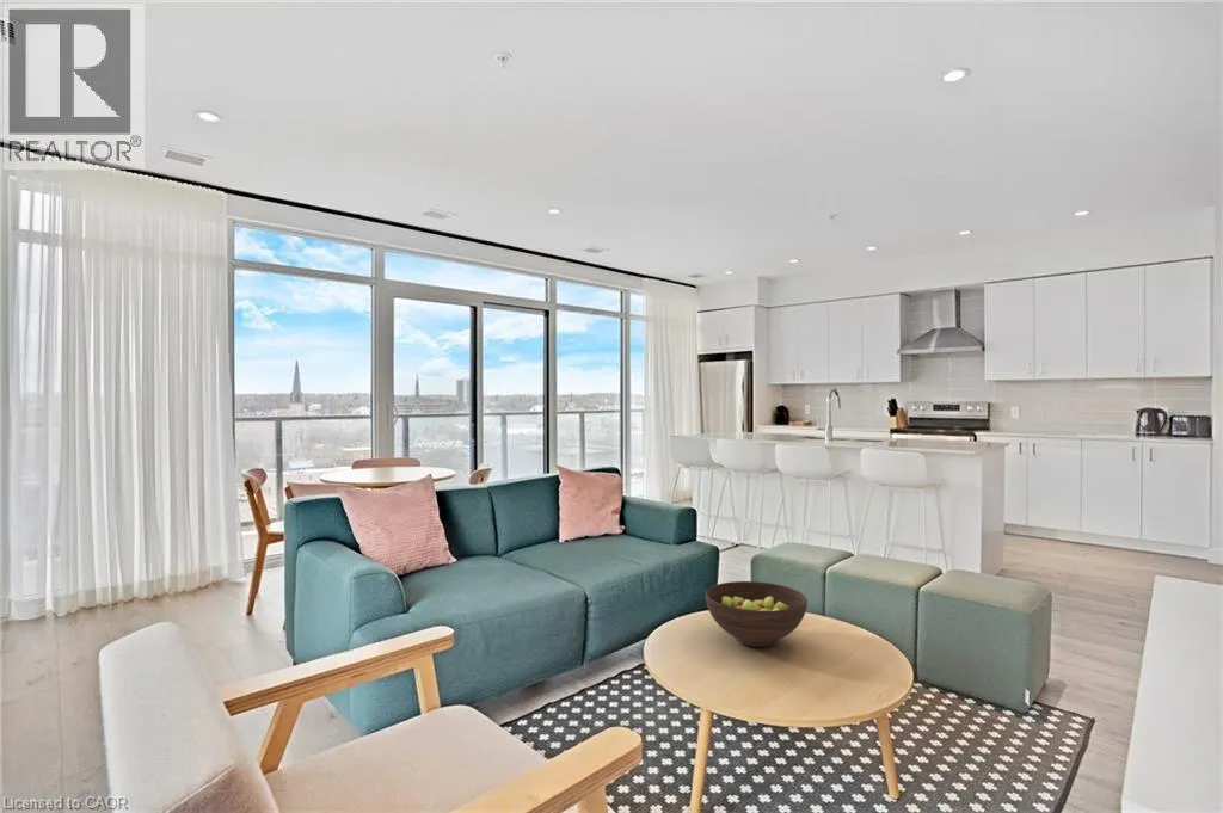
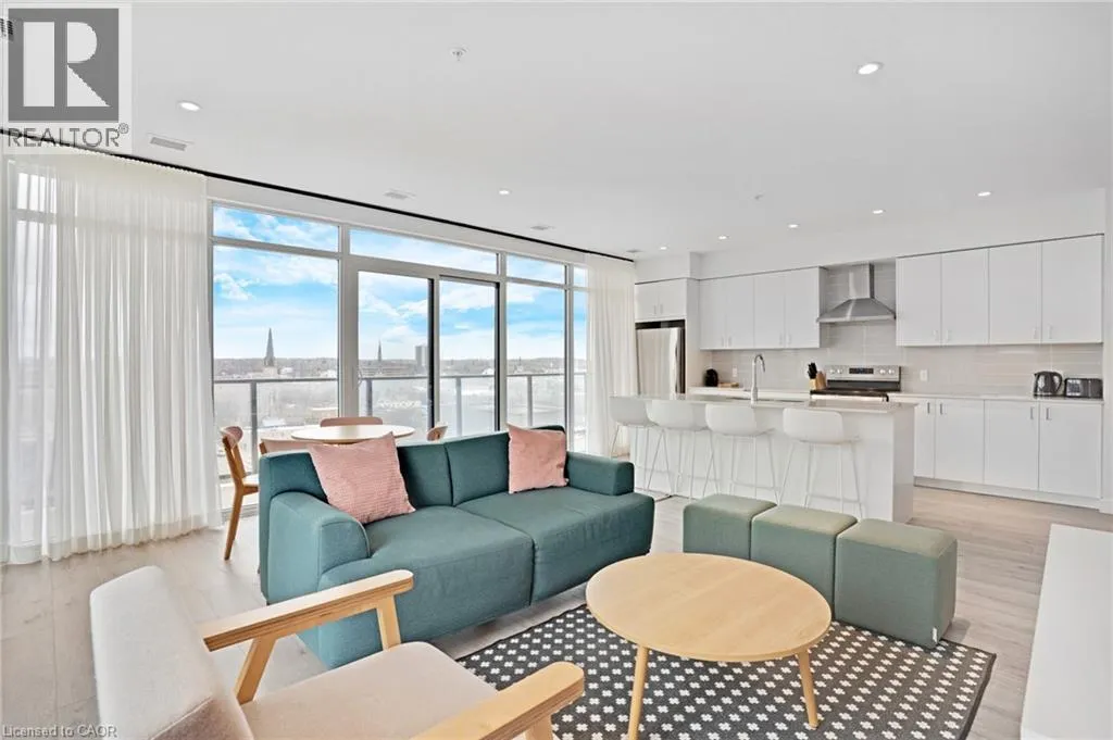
- fruit bowl (755, 617)
